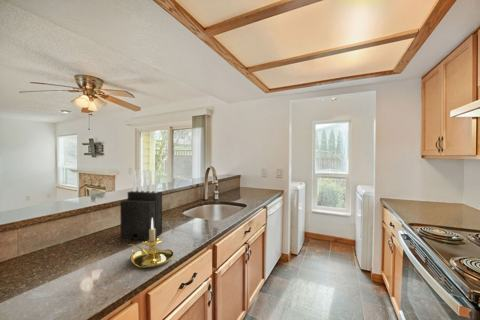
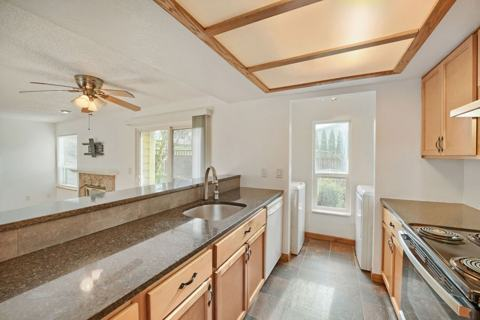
- knife block (140, 203)
- candle holder (149, 238)
